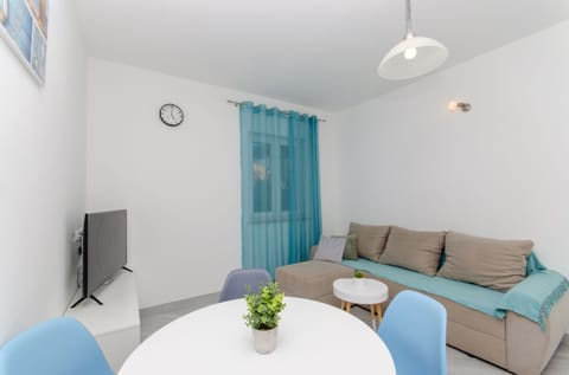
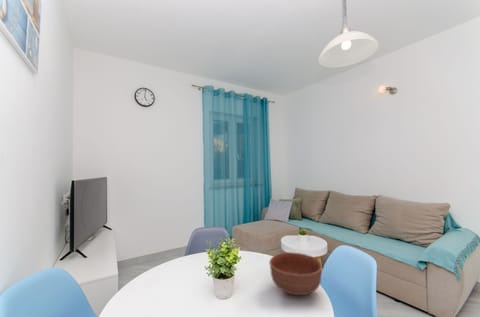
+ bowl (295, 276)
